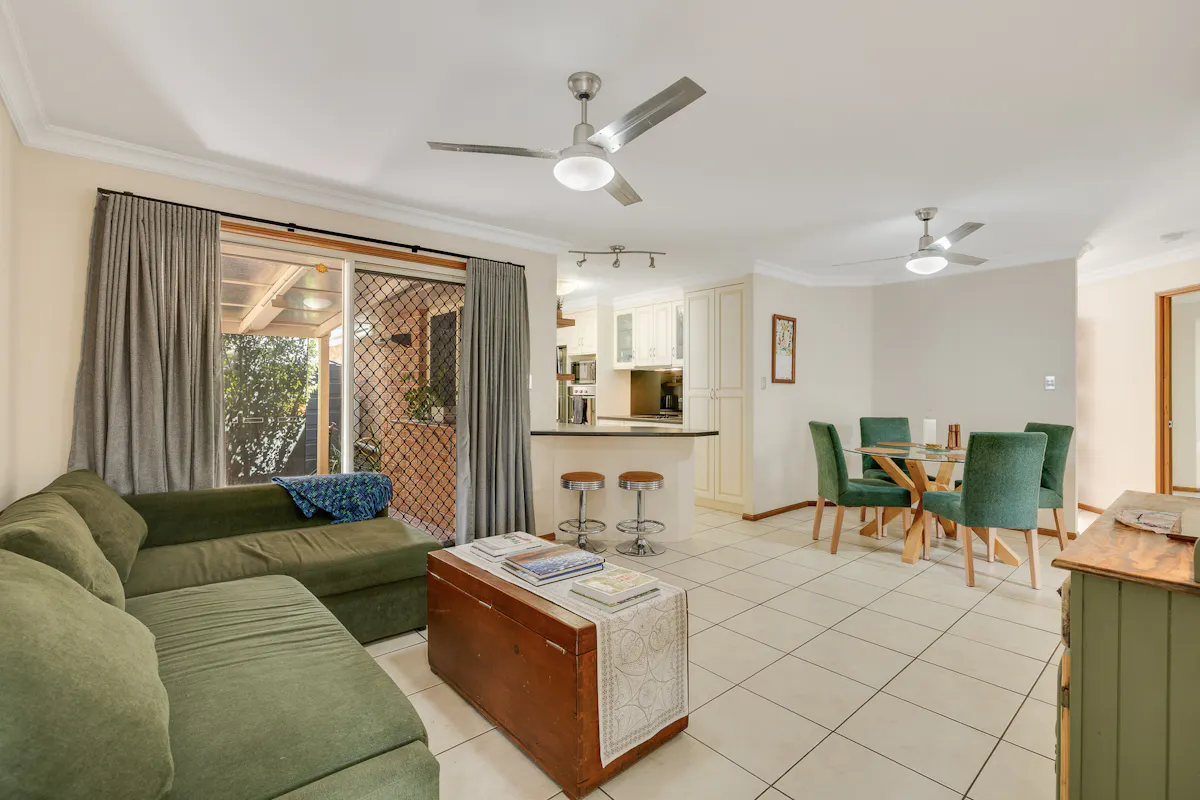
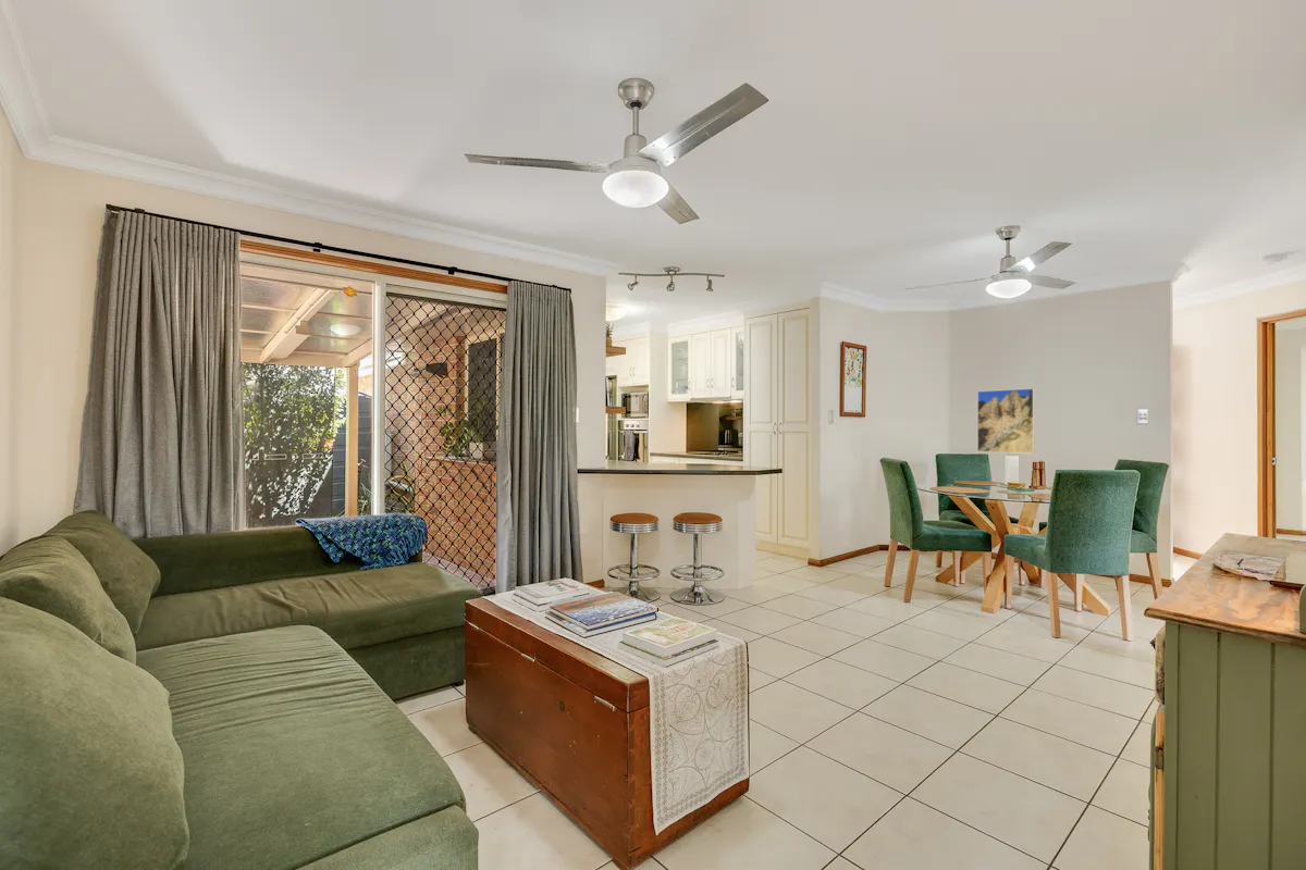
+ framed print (1005, 421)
